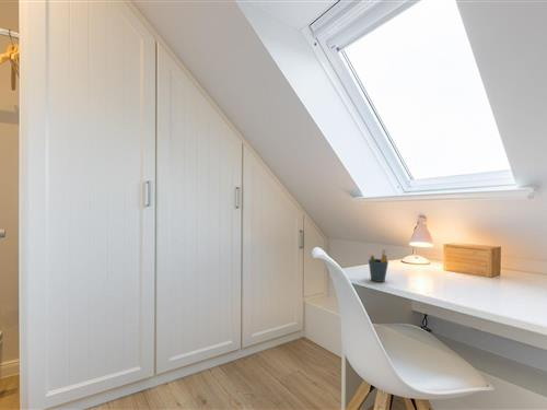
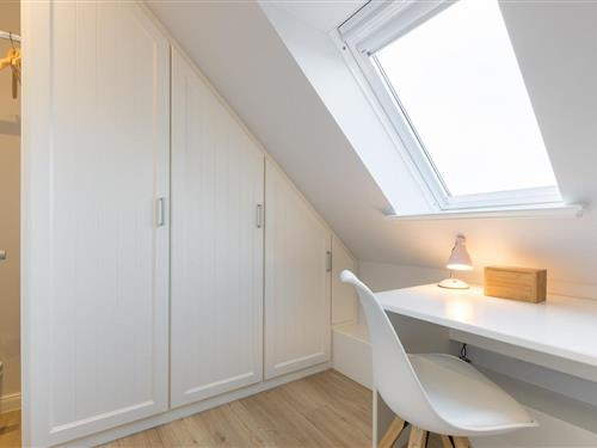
- pen holder (377, 265)
